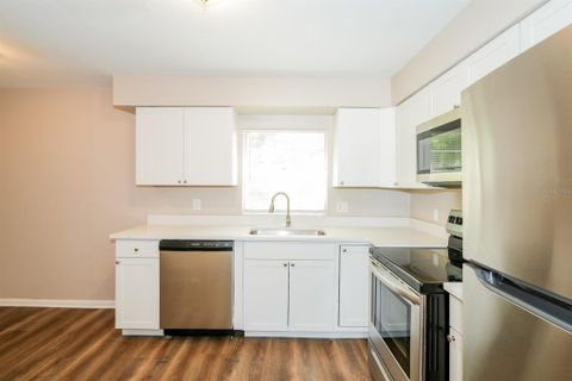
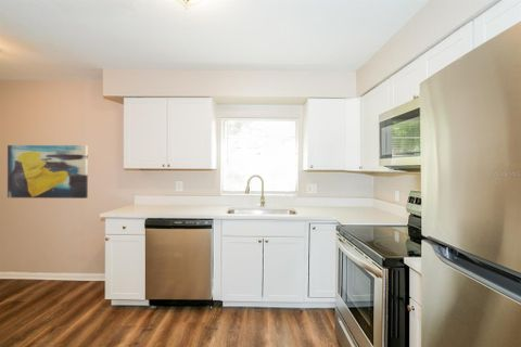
+ wall art (47, 171)
